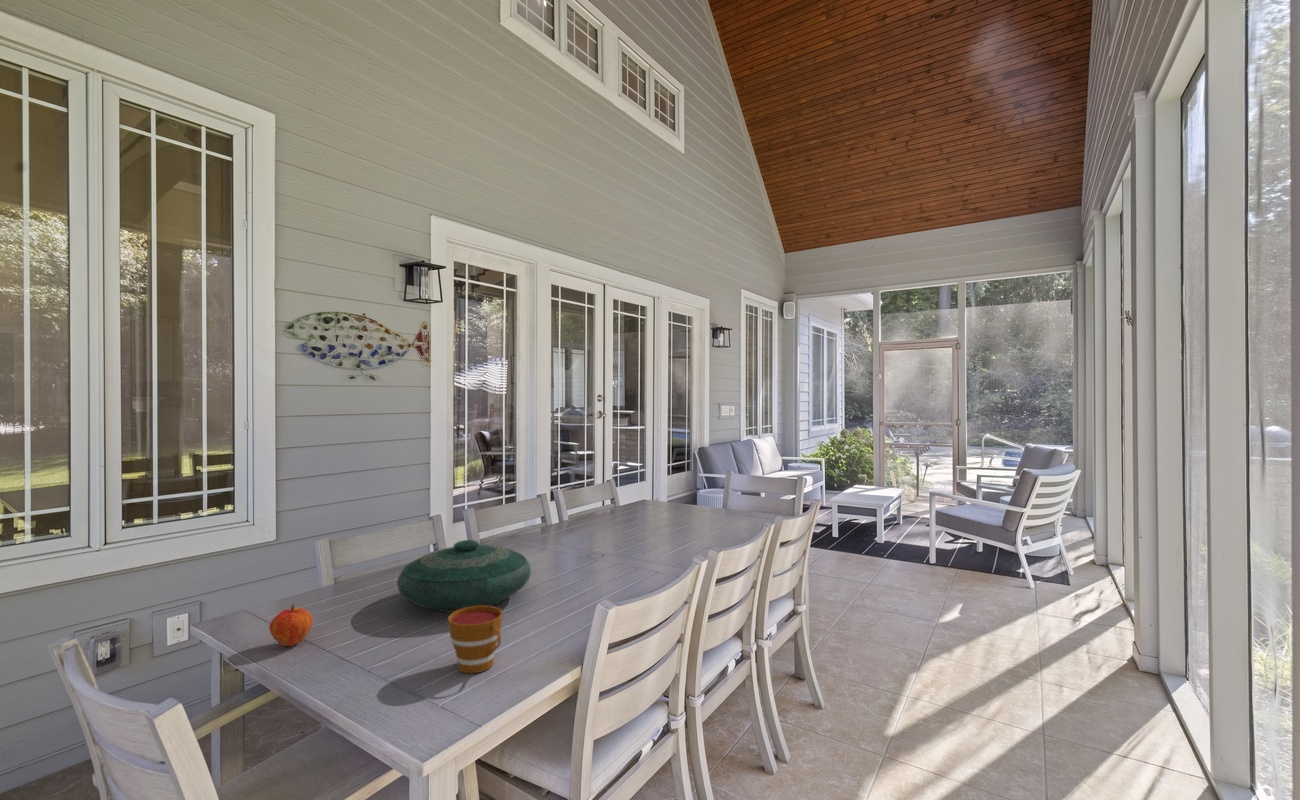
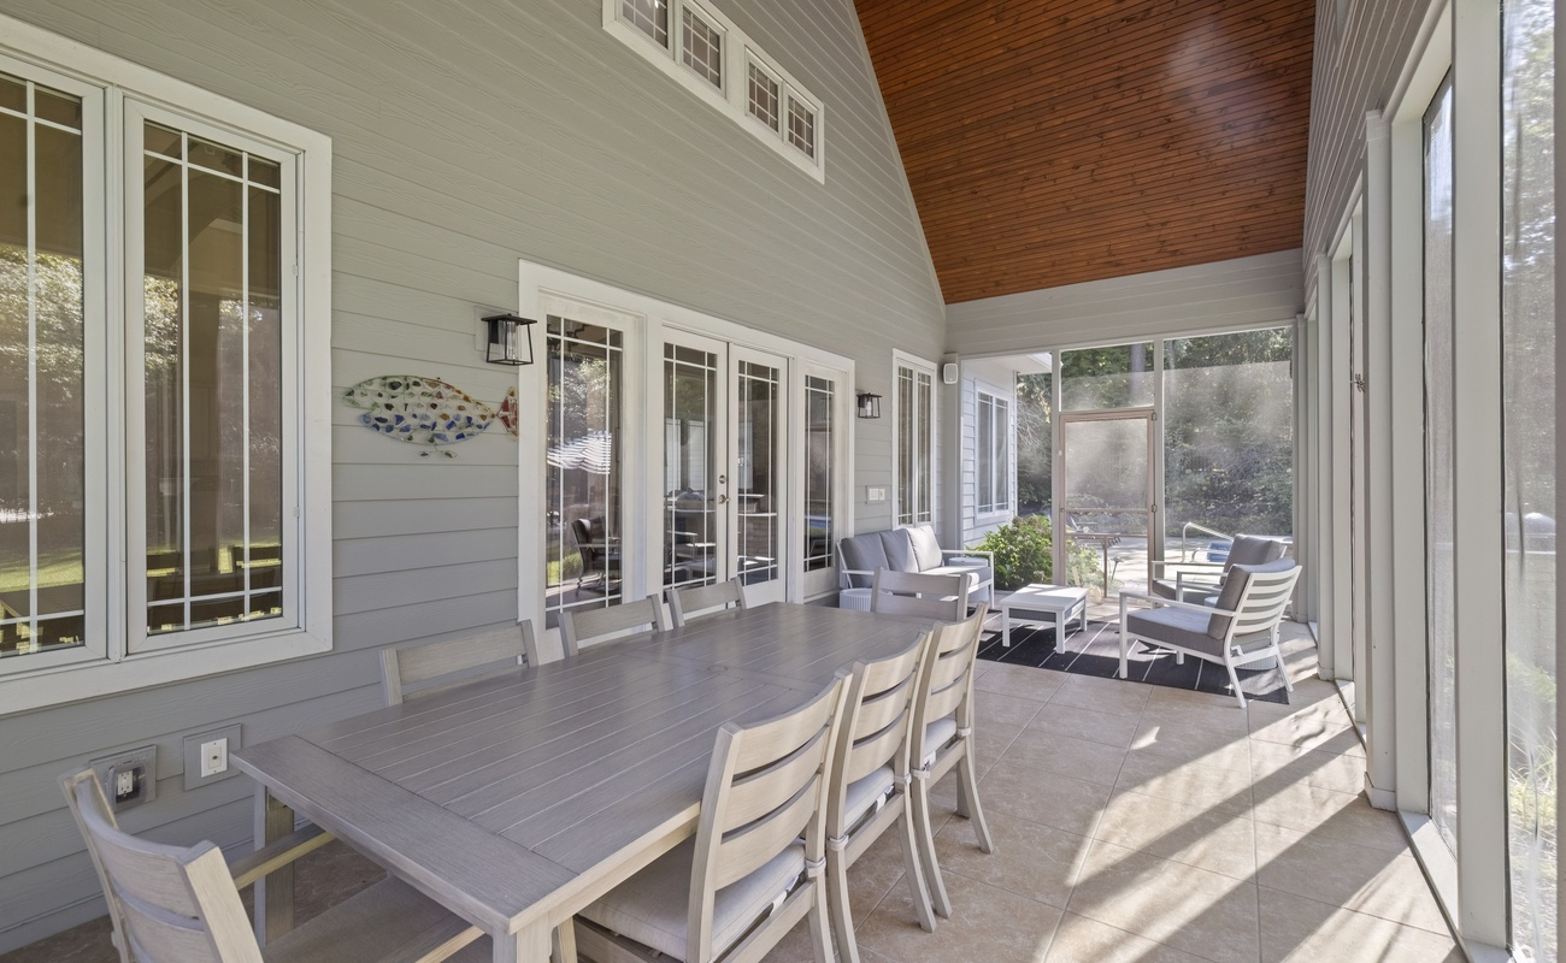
- decorative bowl (466, 569)
- fruit (291, 624)
- cup (479, 640)
